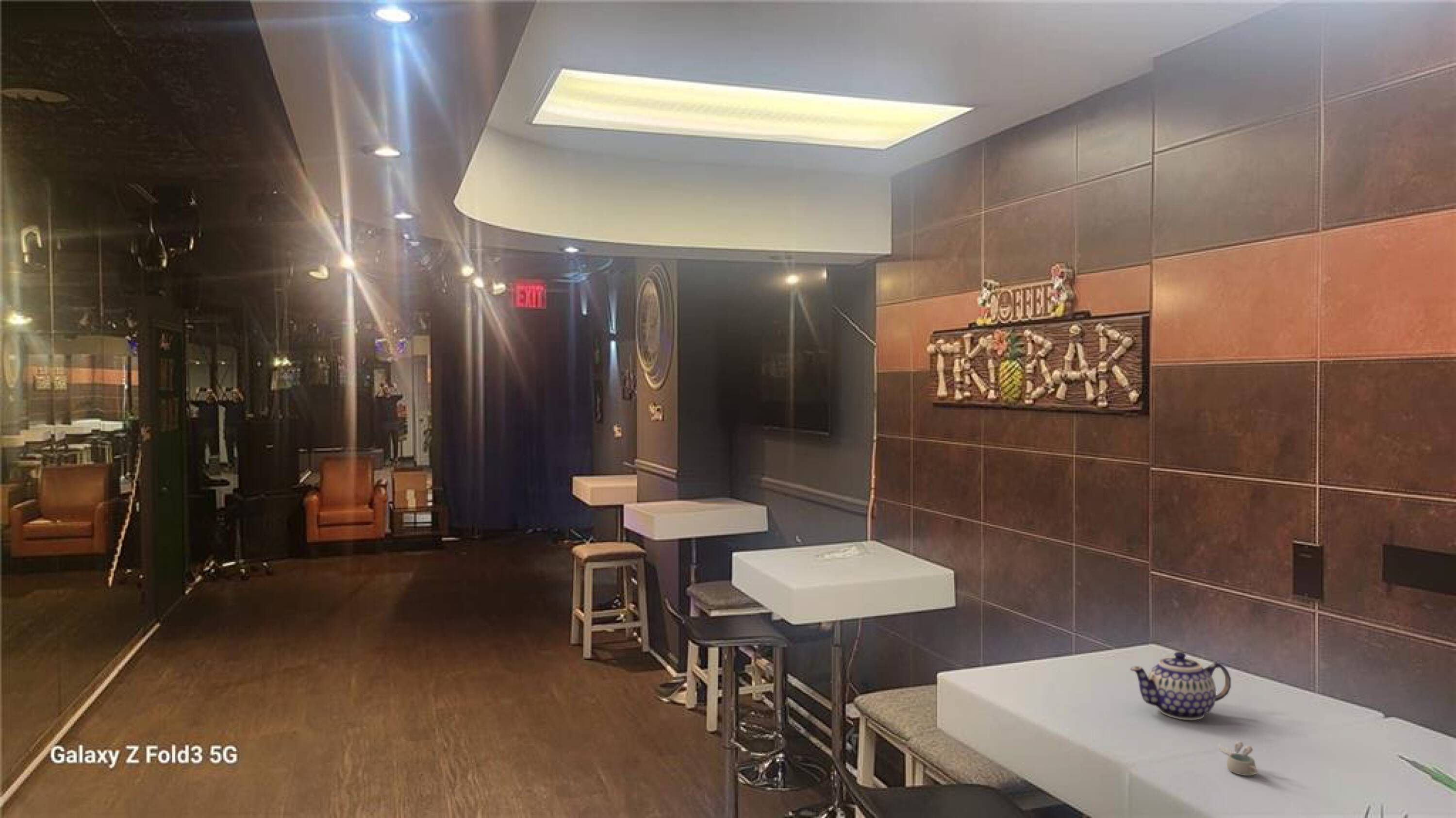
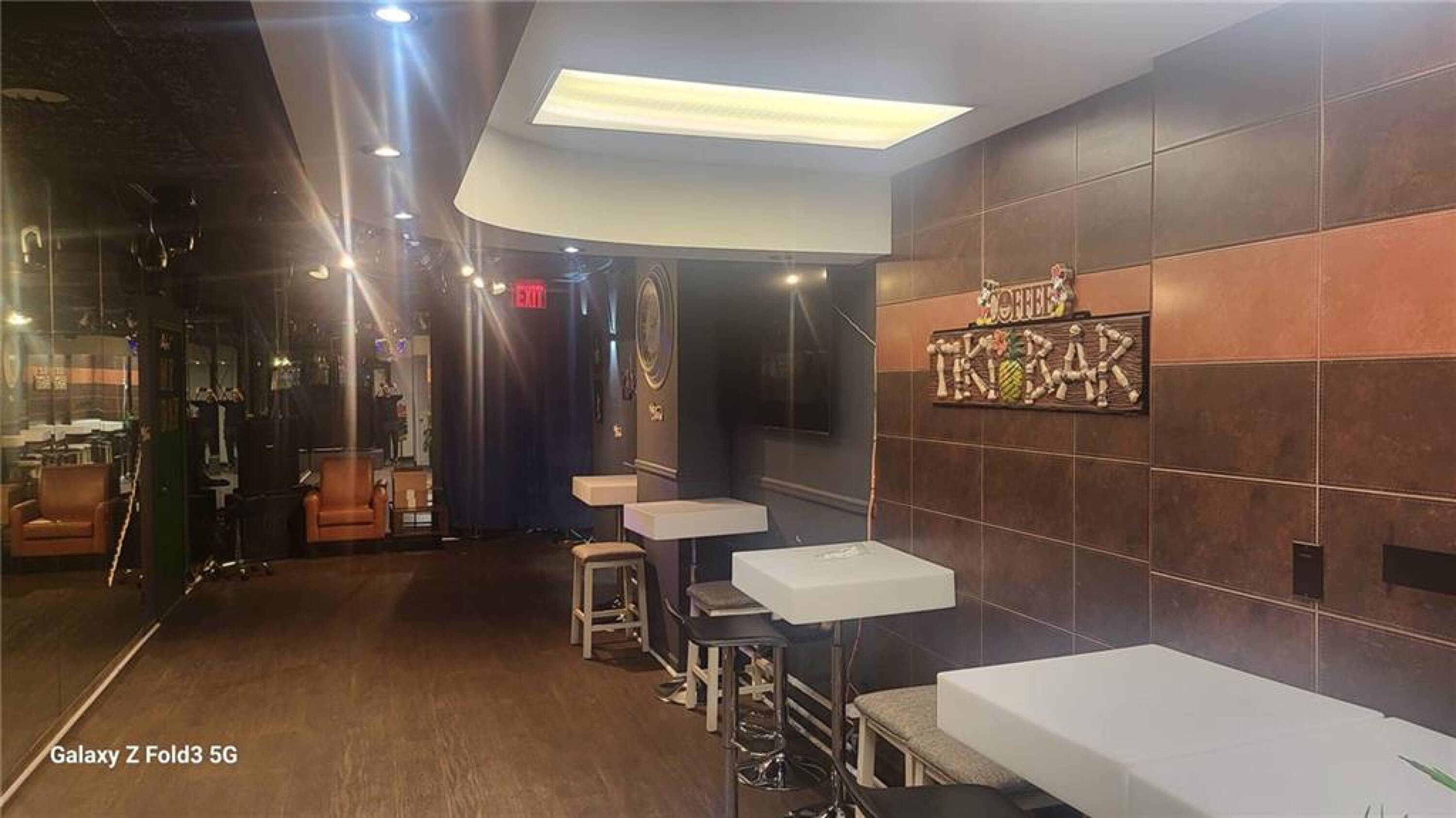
- cup (1232, 750)
- teapot (1180, 683)
